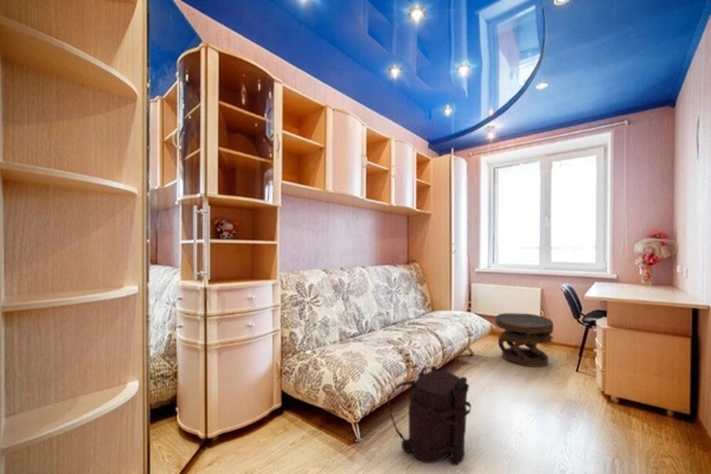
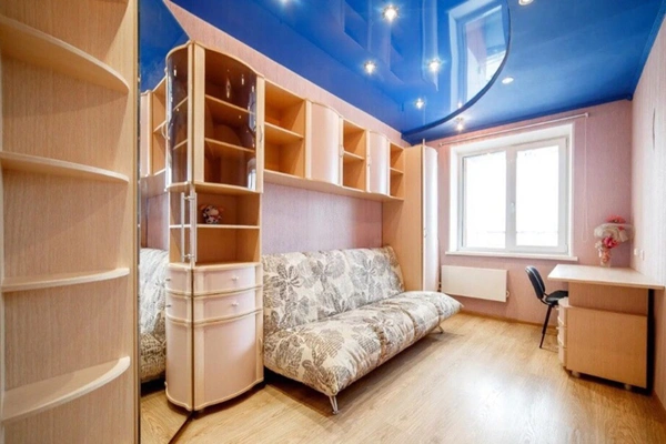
- side table (524, 338)
- backpack (434, 409)
